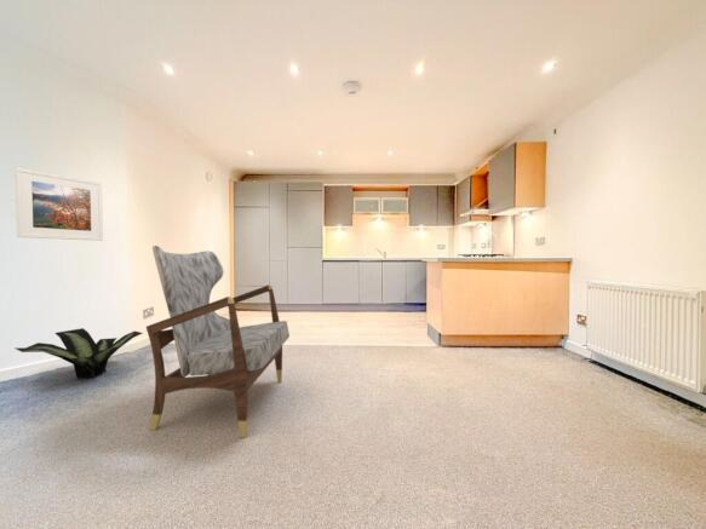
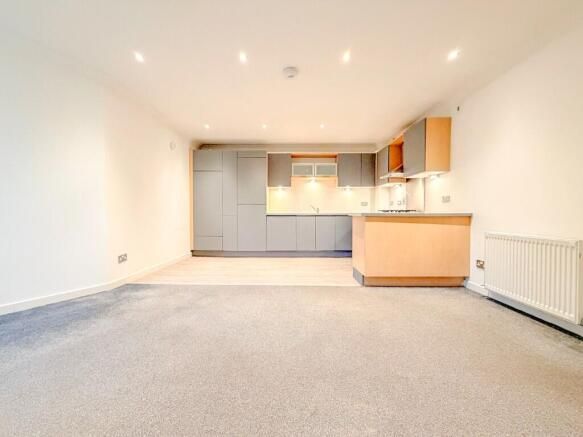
- armchair (226, 326)
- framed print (63, 207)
- potted plant (85, 356)
